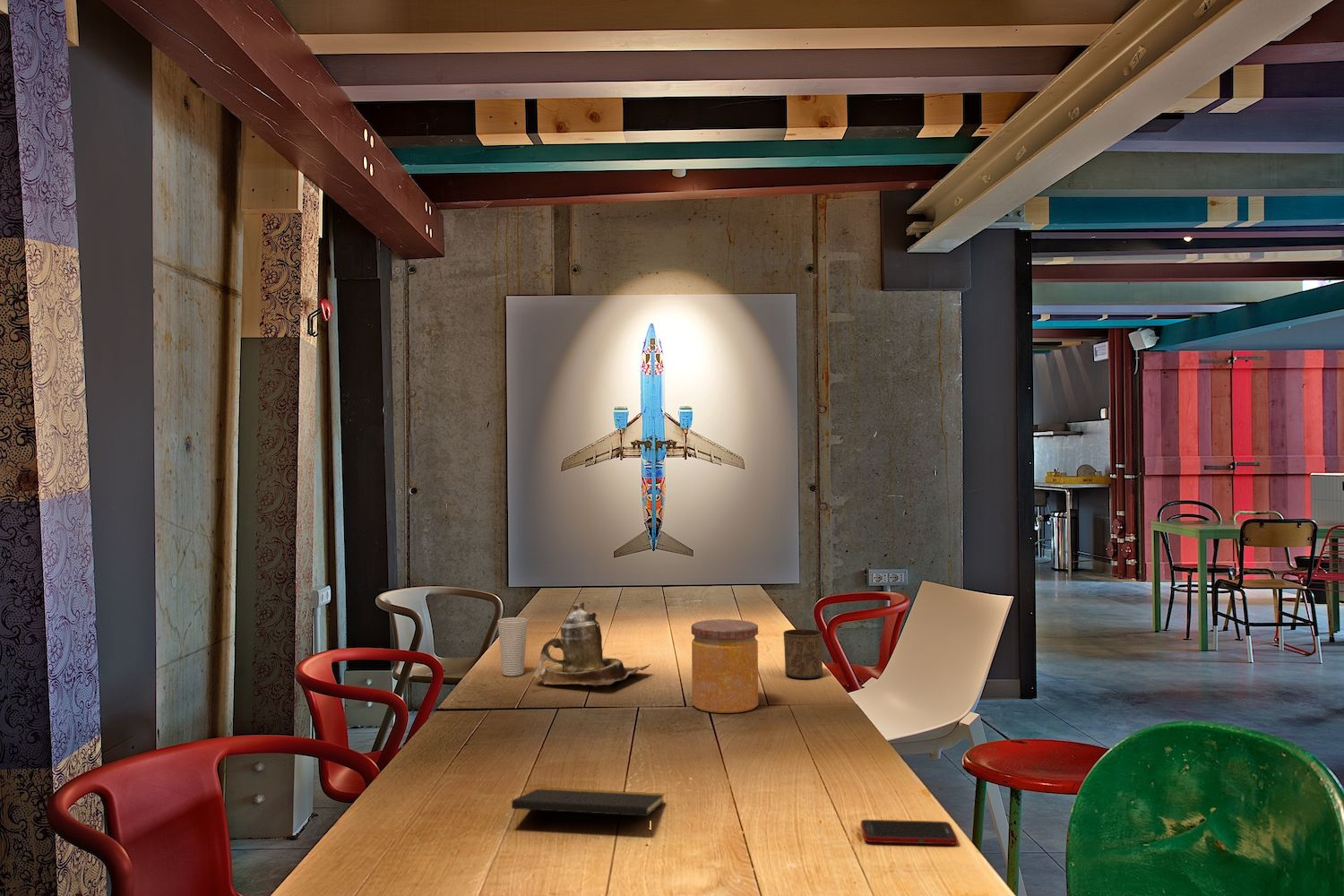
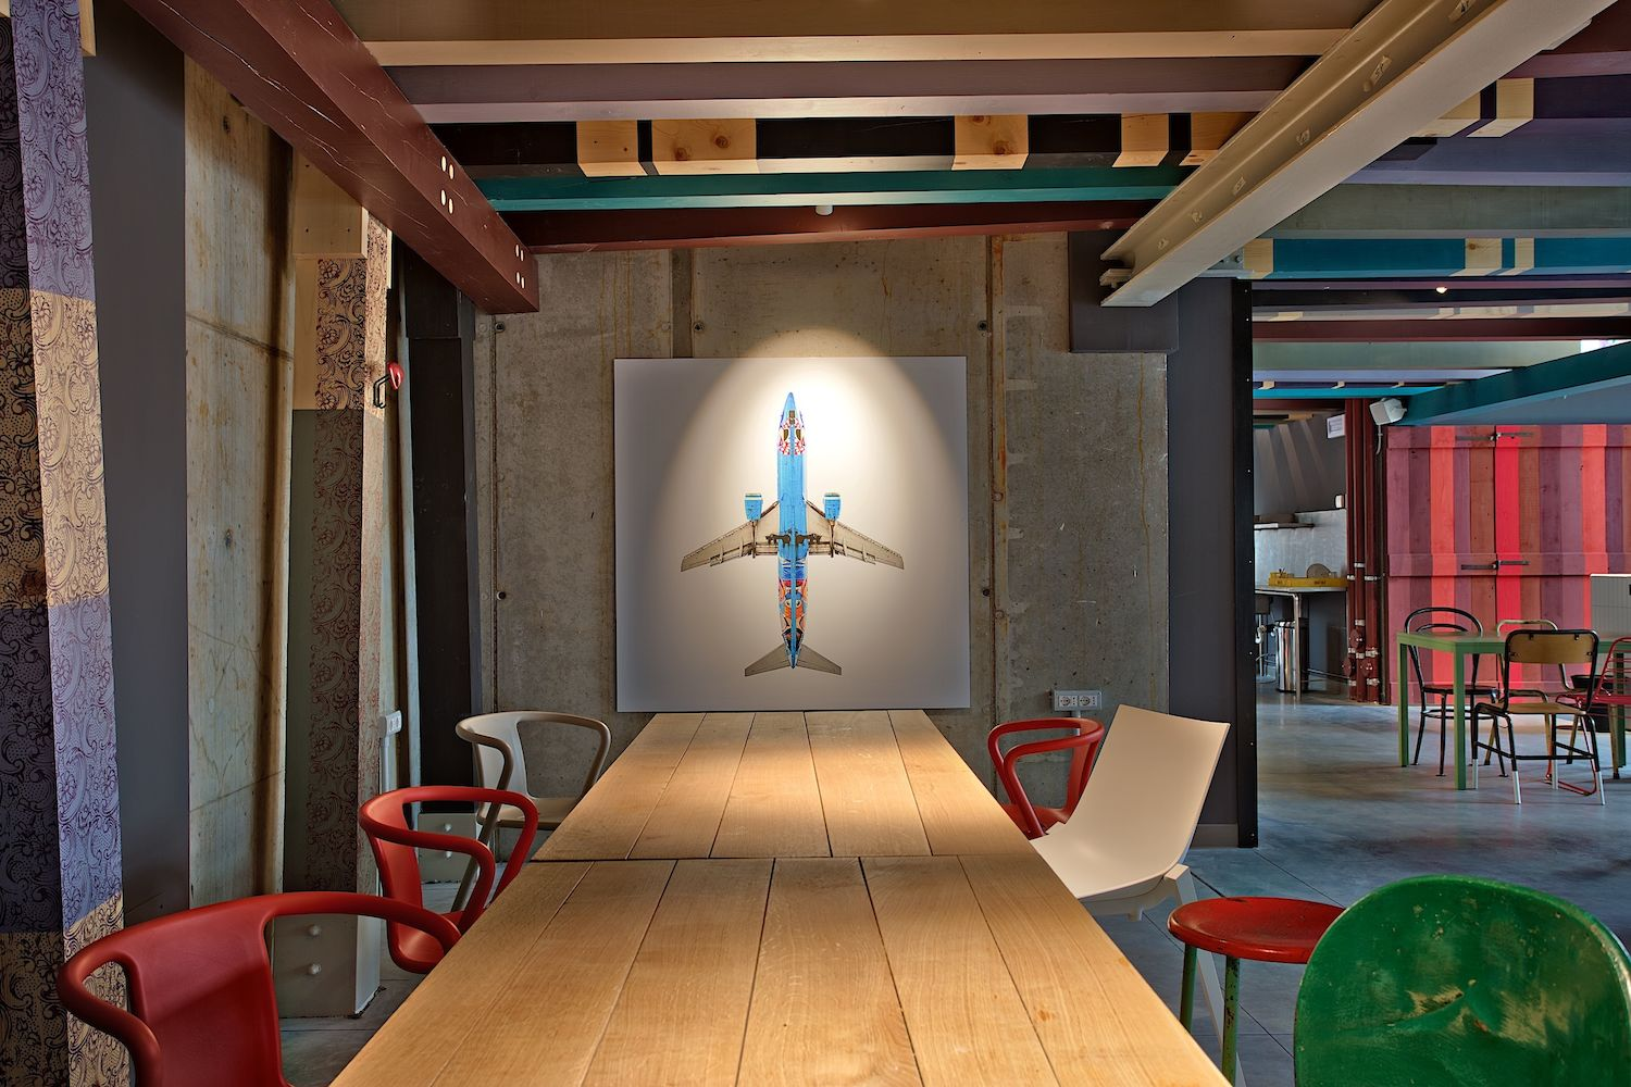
- cup (513, 646)
- jar (725, 664)
- teapot (591, 641)
- notepad (590, 801)
- cup (803, 653)
- cell phone (908, 831)
